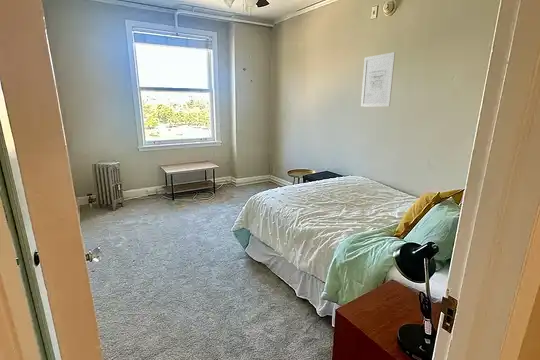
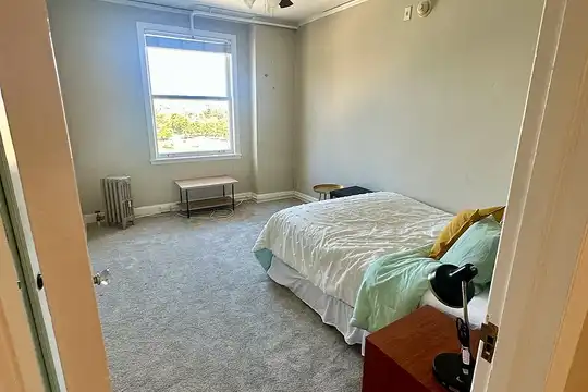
- wall art (376, 81)
